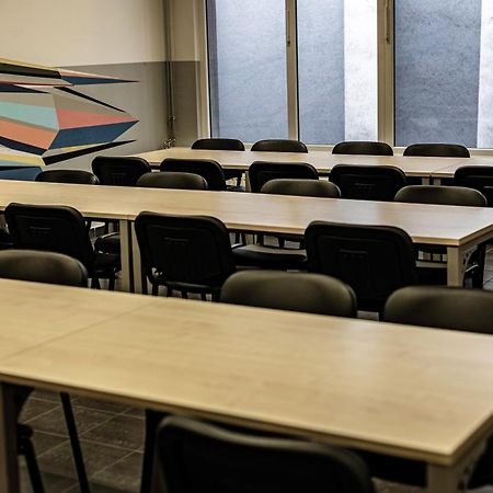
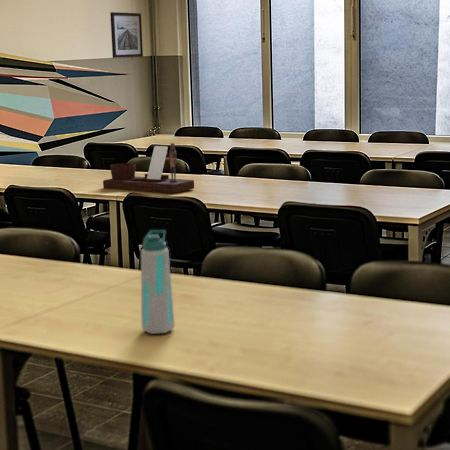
+ desk organizer (150, 165)
+ wall art (127, 35)
+ water bottle (156, 281)
